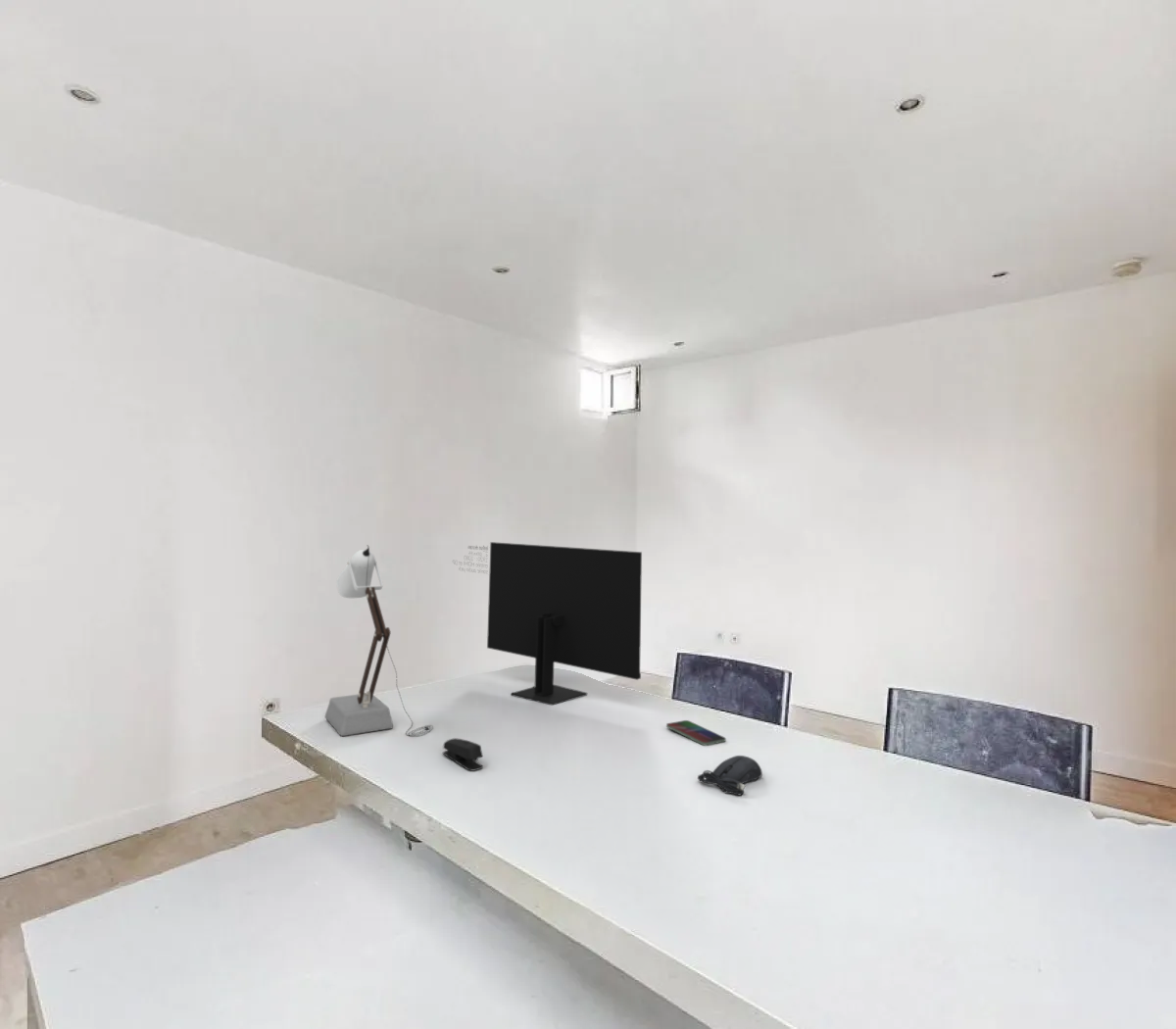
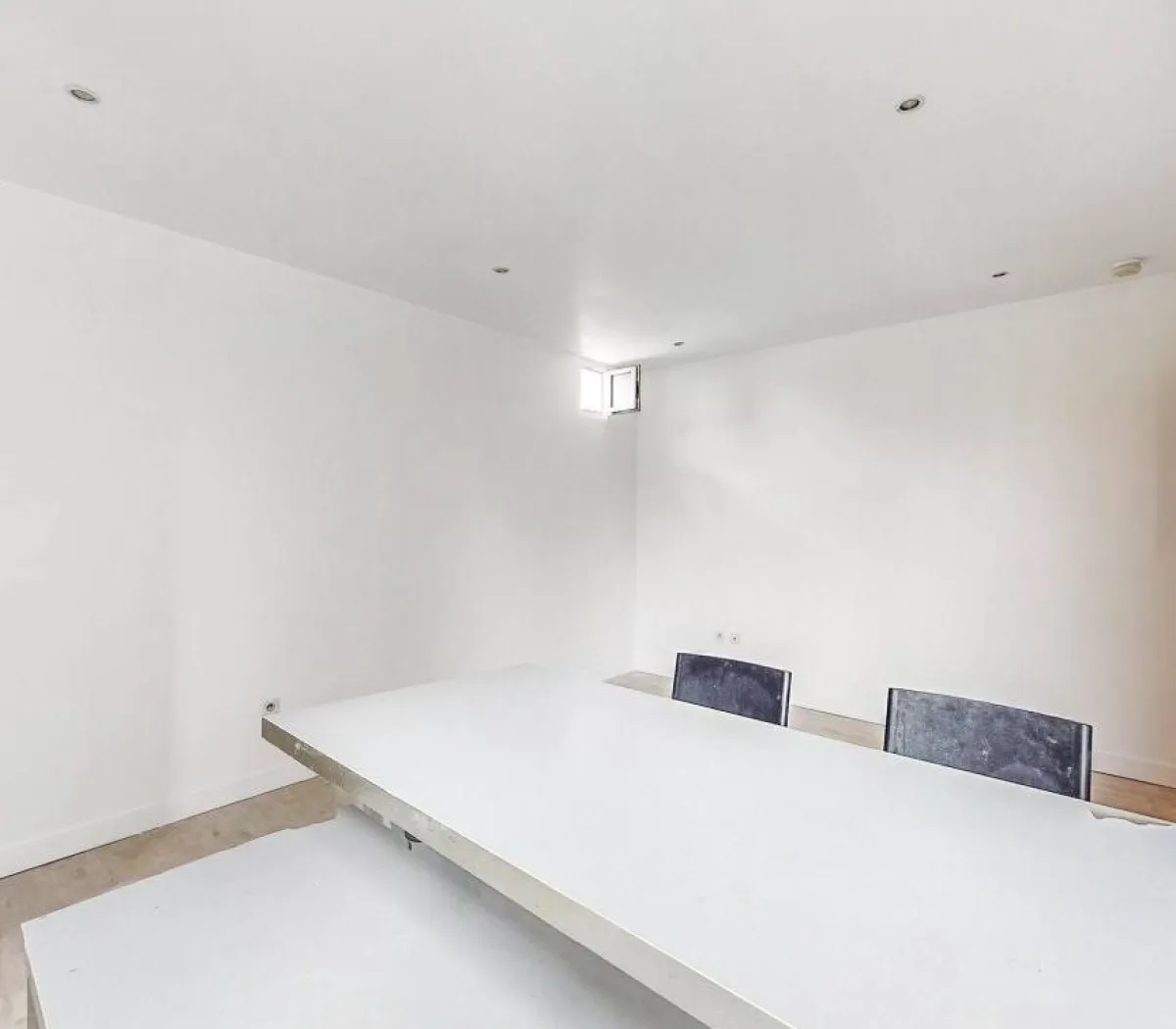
- desk lamp (375, 635)
- computer mouse (736, 770)
- smartphone (695, 732)
- stapler (462, 749)
- computer monitor (527, 616)
